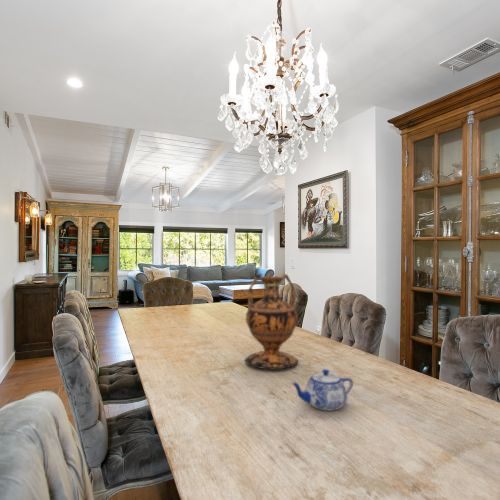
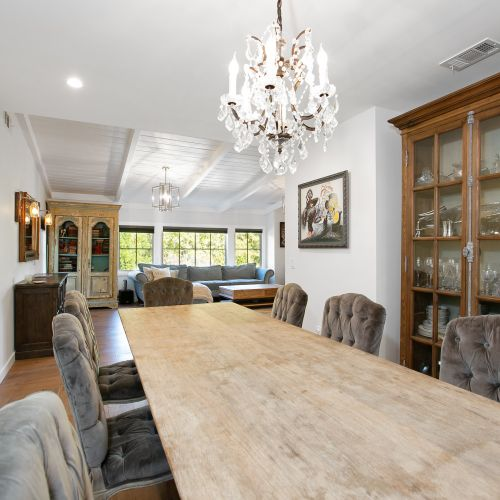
- teapot (322, 387)
- vase (271, 318)
